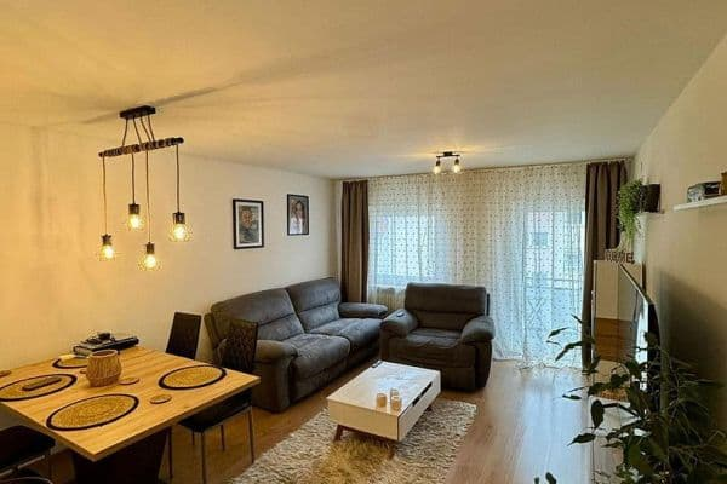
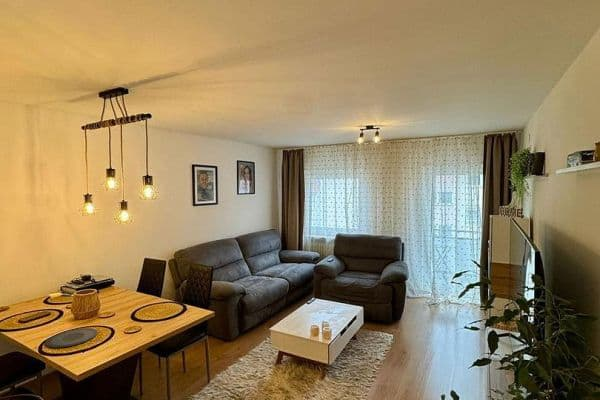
+ plate (72, 337)
